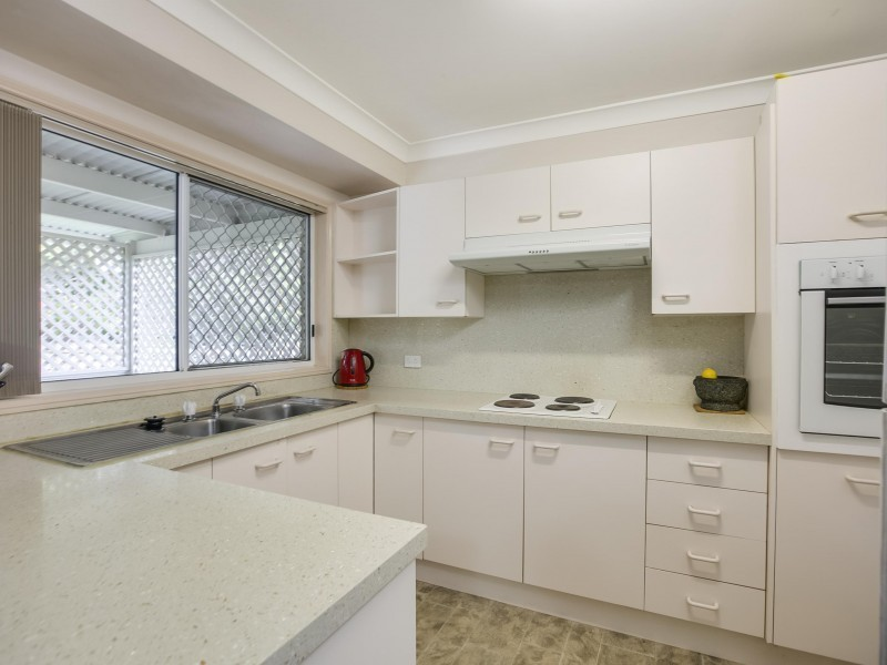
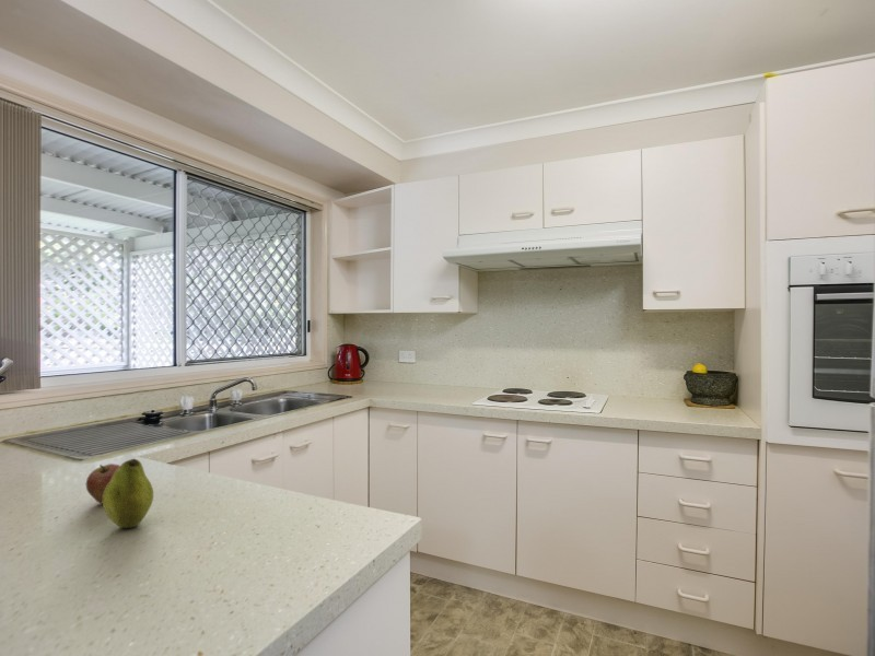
+ fruit (107, 481)
+ fruit (128, 491)
